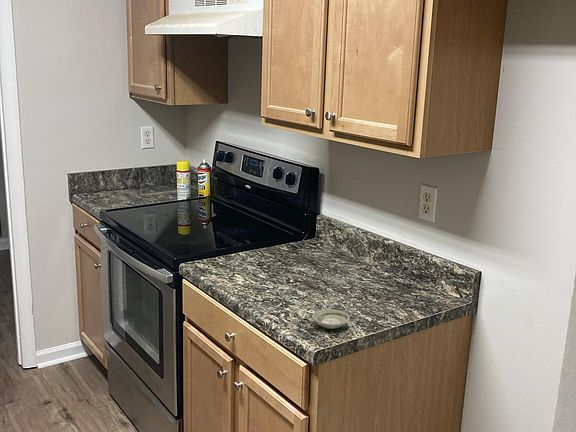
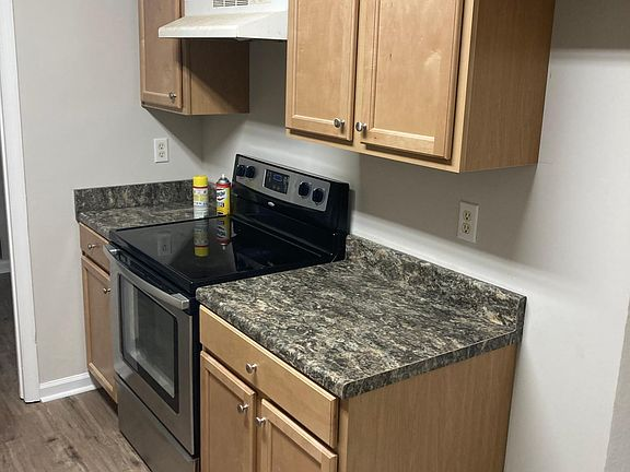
- saucer (330, 320)
